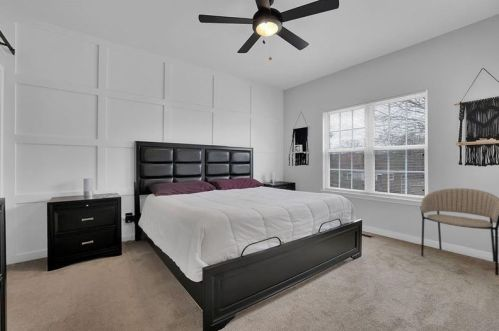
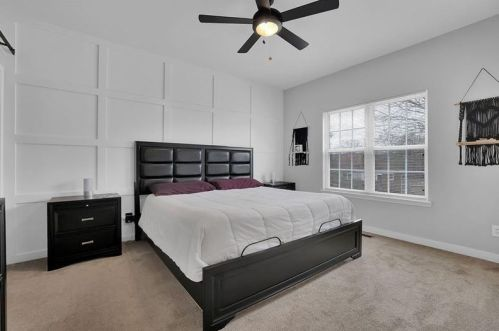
- chair (460, 224)
